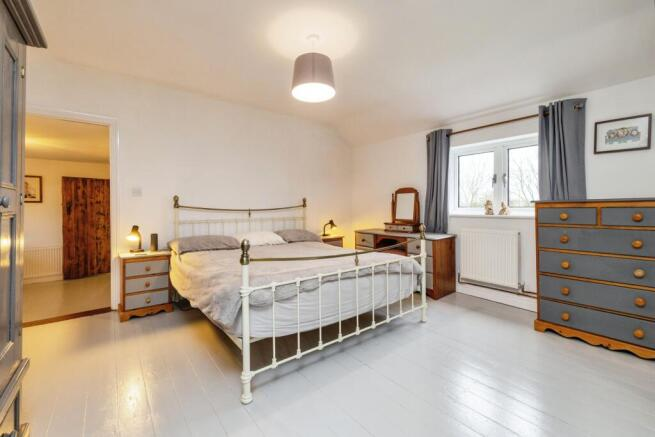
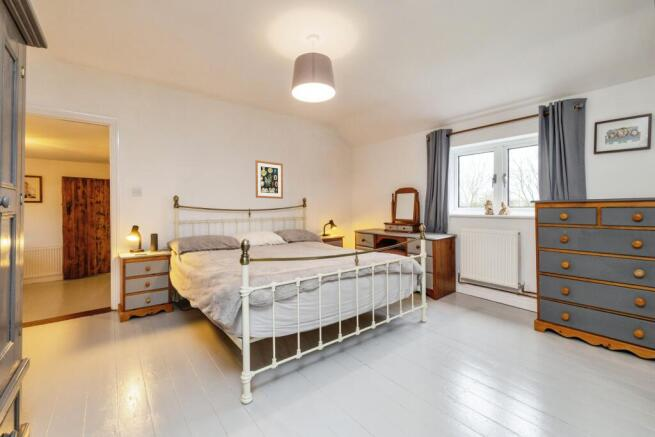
+ wall art (269, 180)
